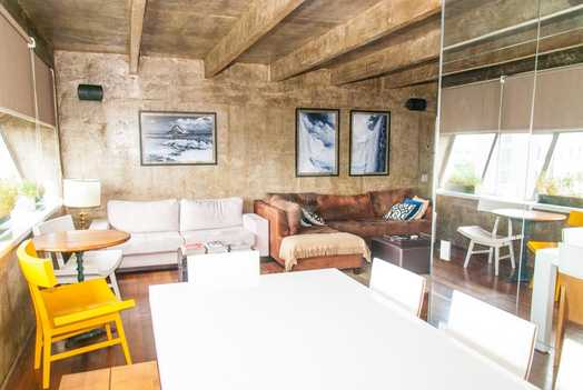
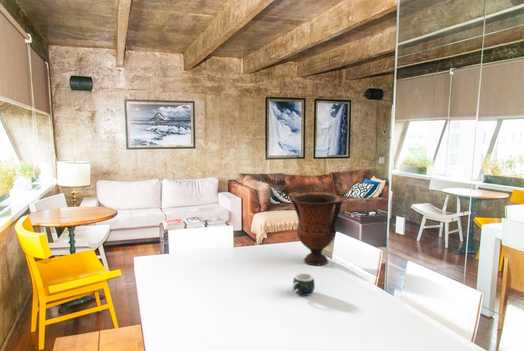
+ vase (315, 229)
+ mug (301, 285)
